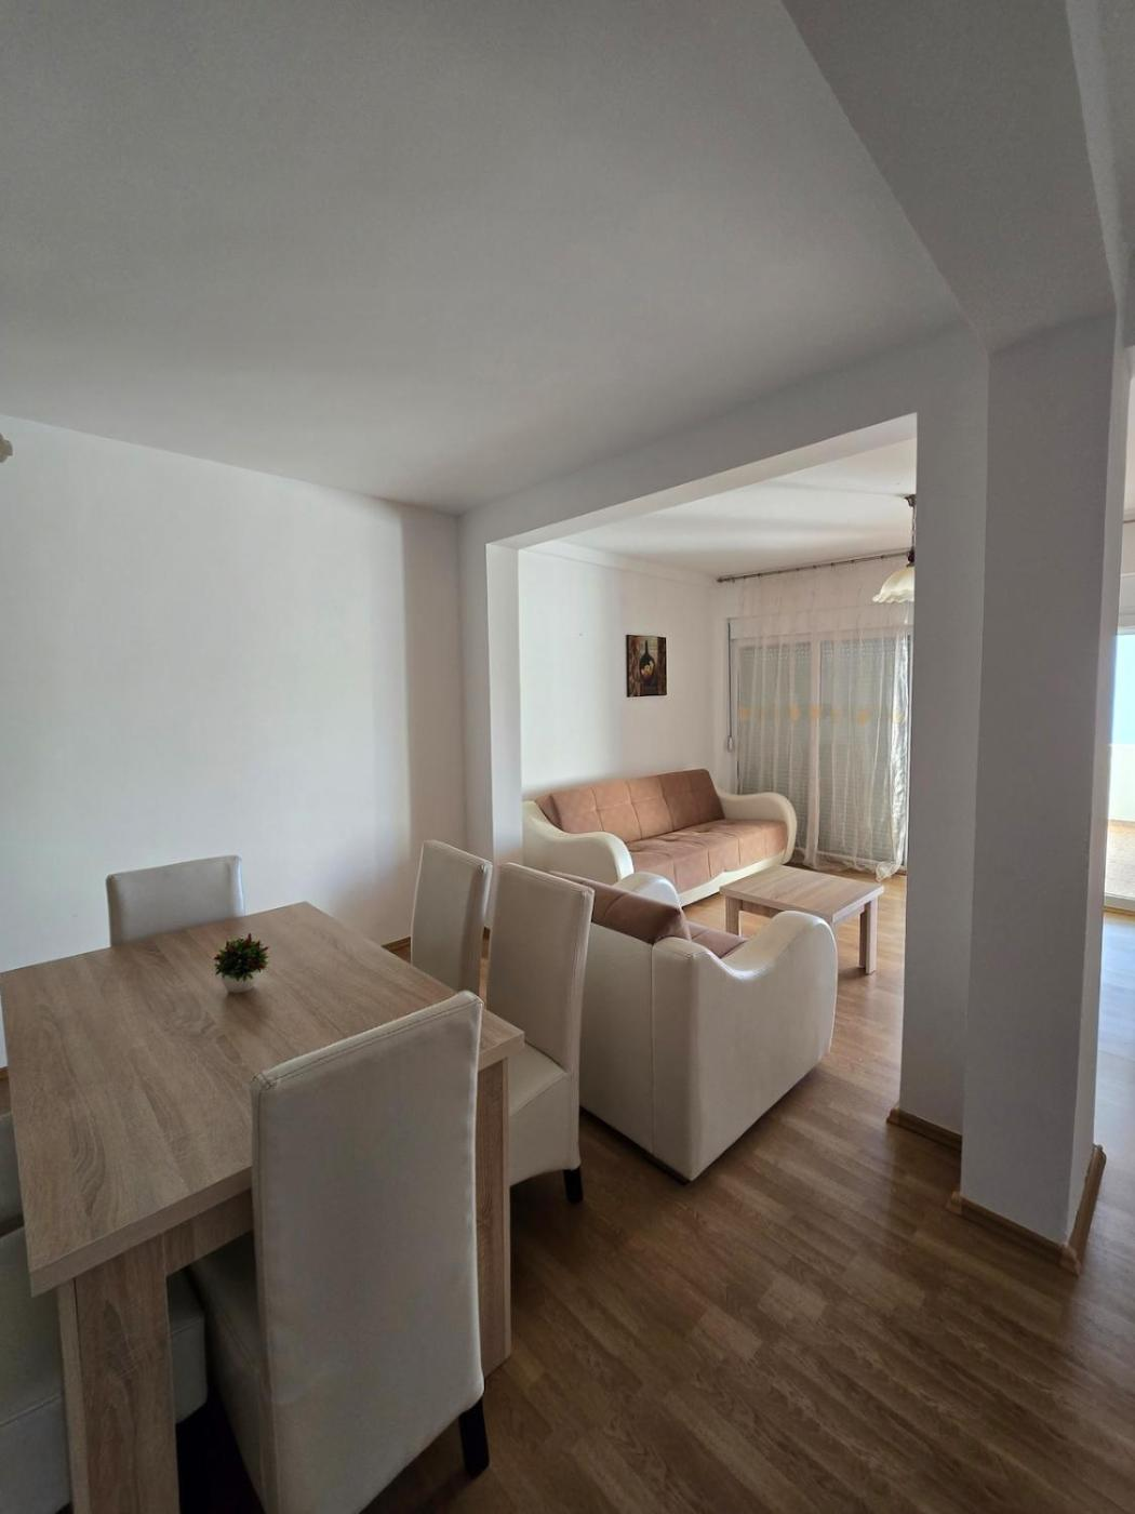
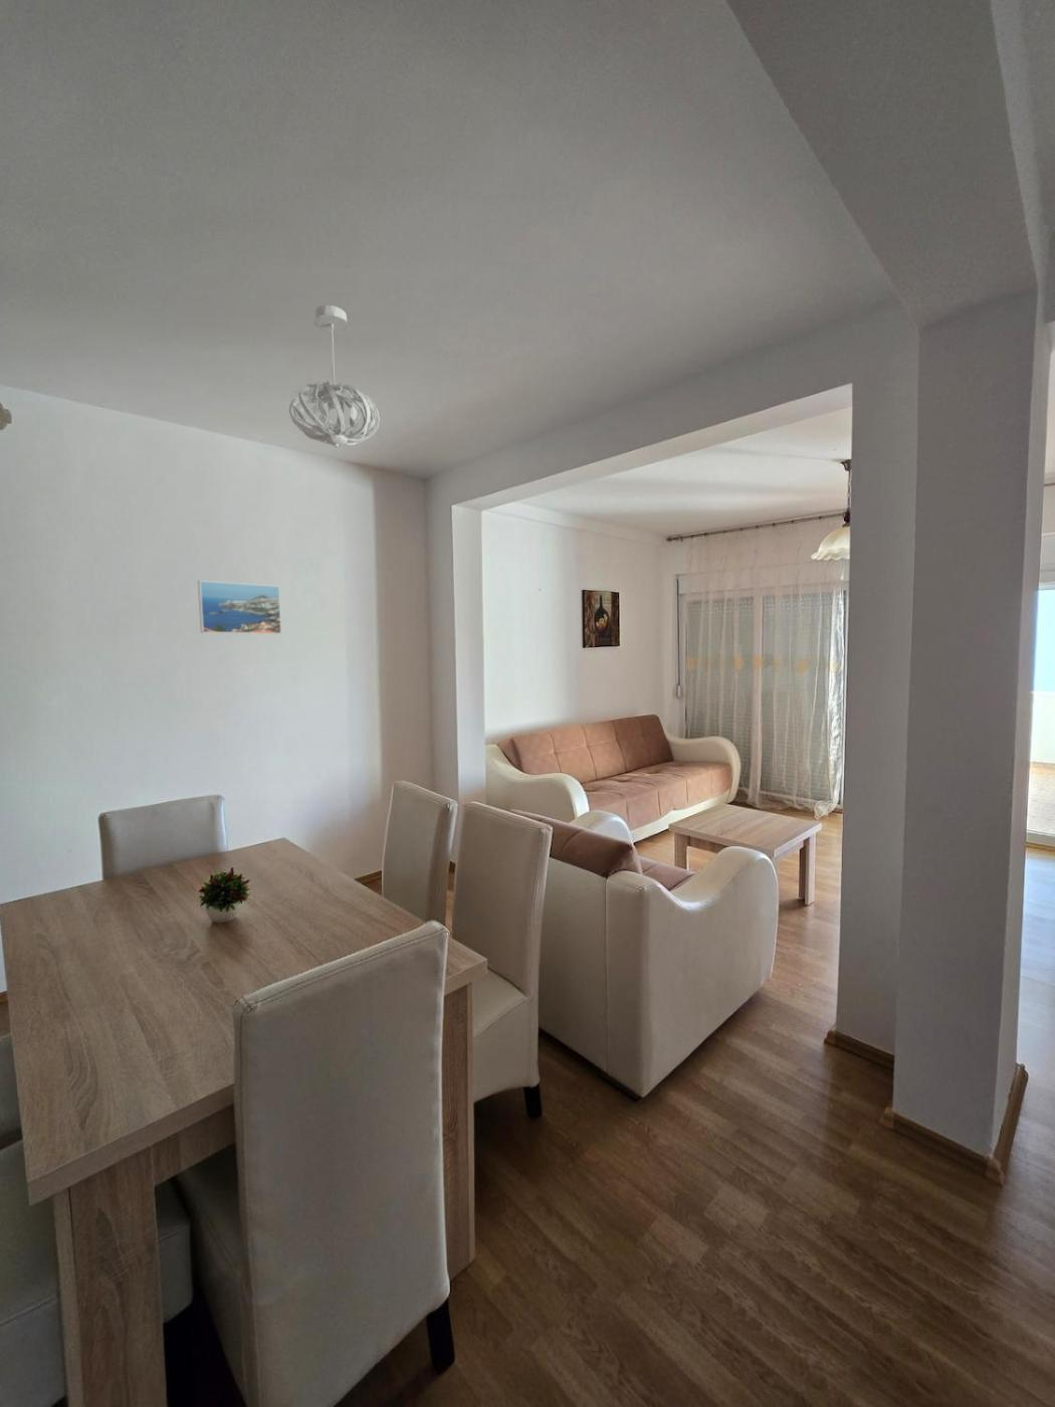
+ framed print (242, 608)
+ pendant light (334, 382)
